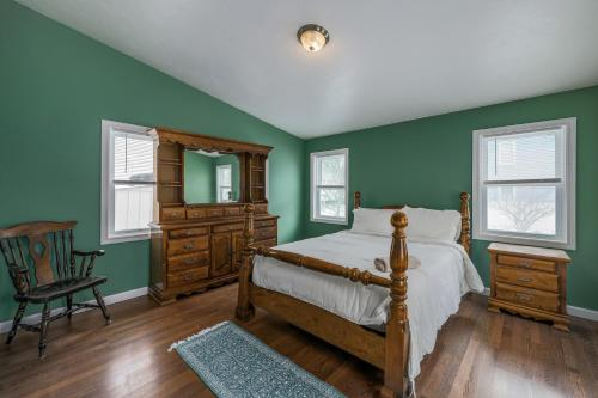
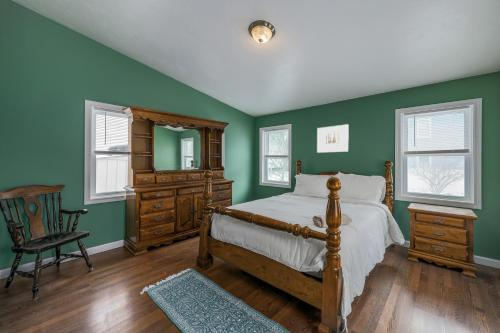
+ wall art (332, 139)
